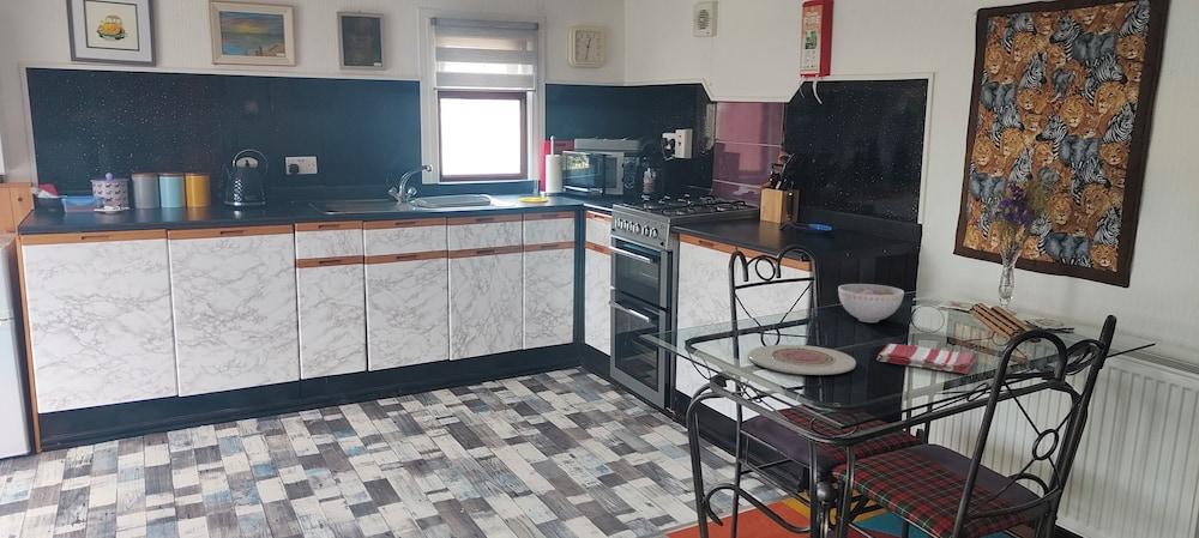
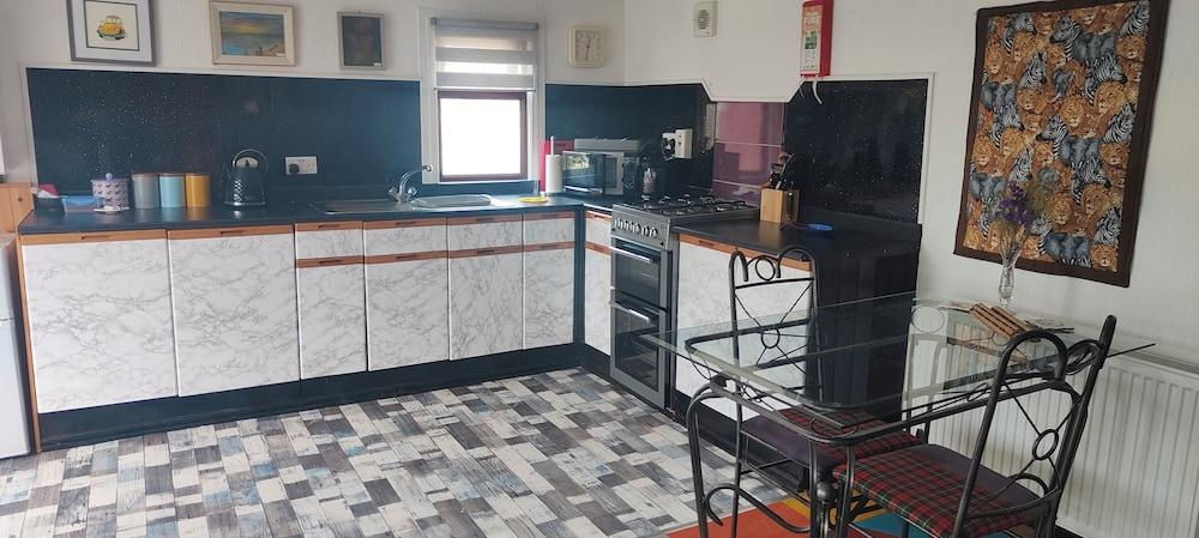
- plate (801, 357)
- dish towel (927, 356)
- bowl (869, 304)
